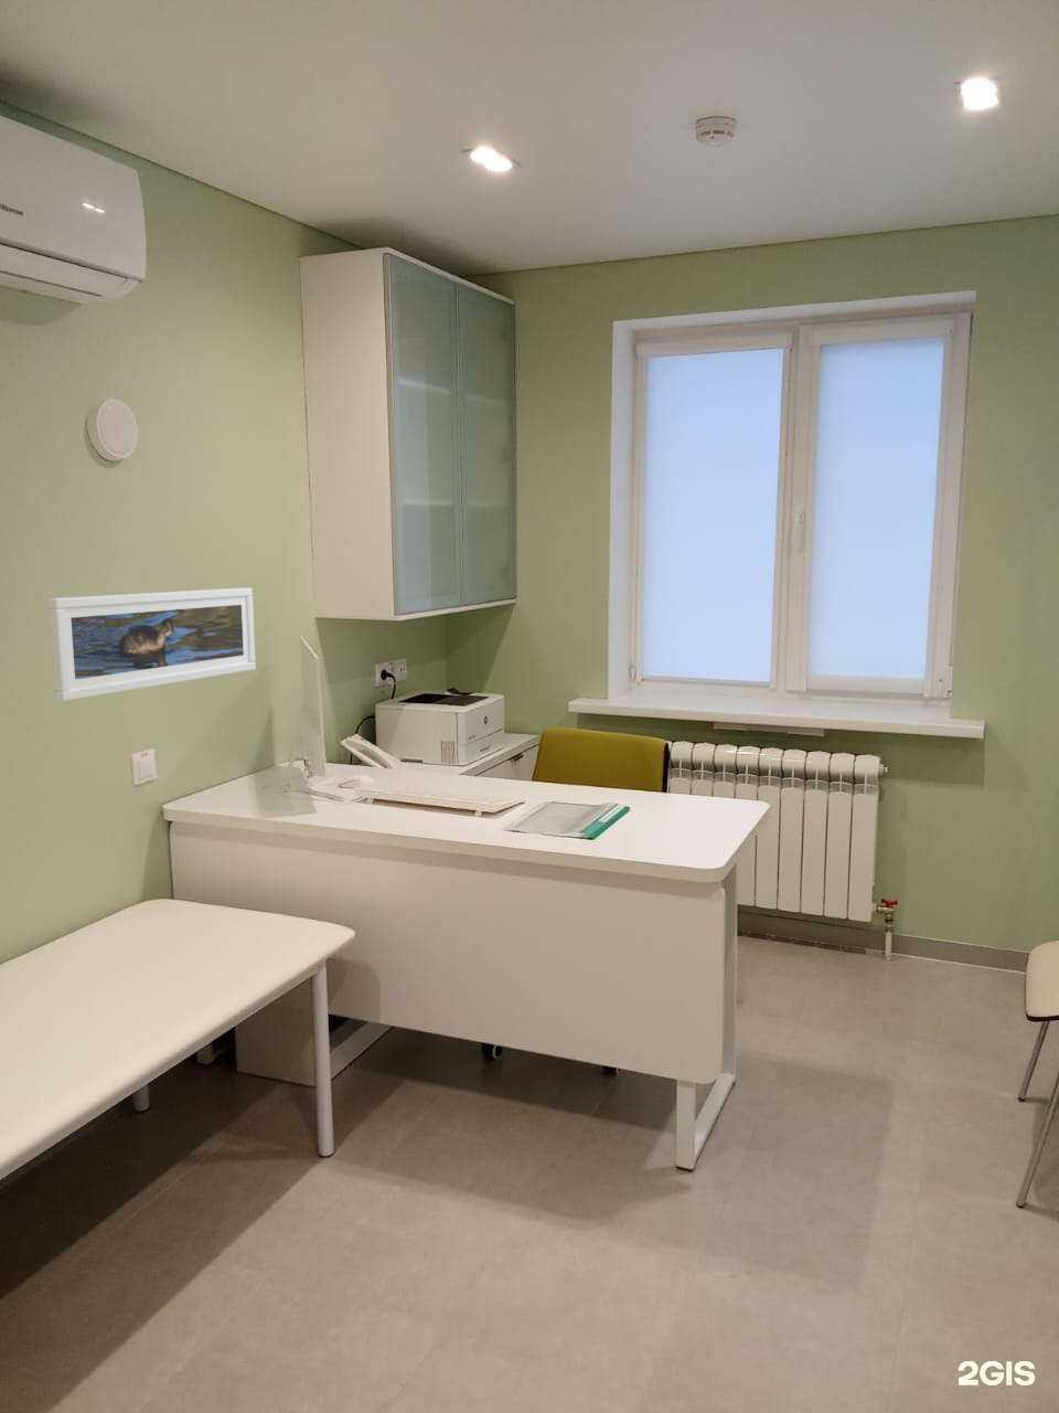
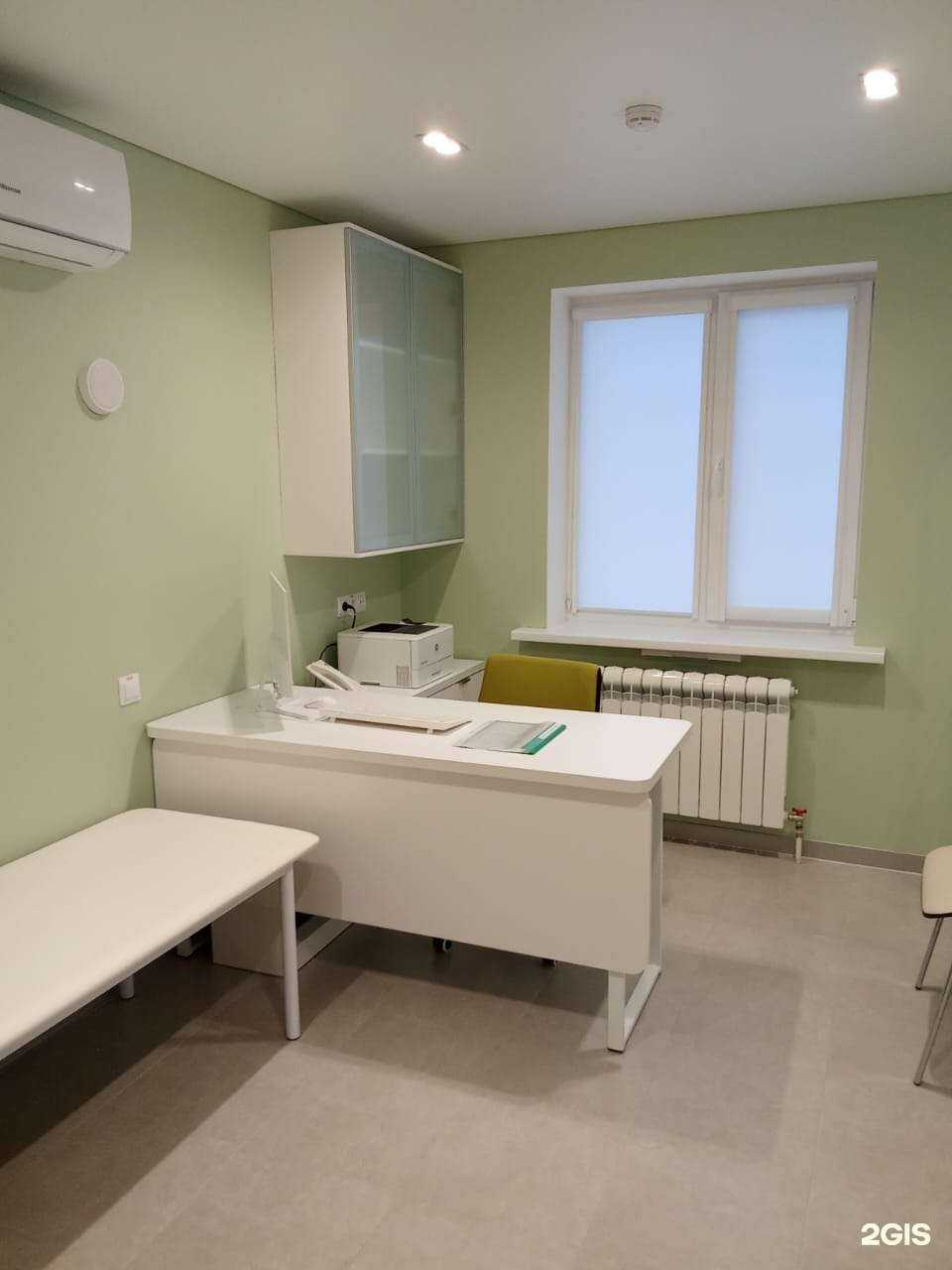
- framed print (165, 638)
